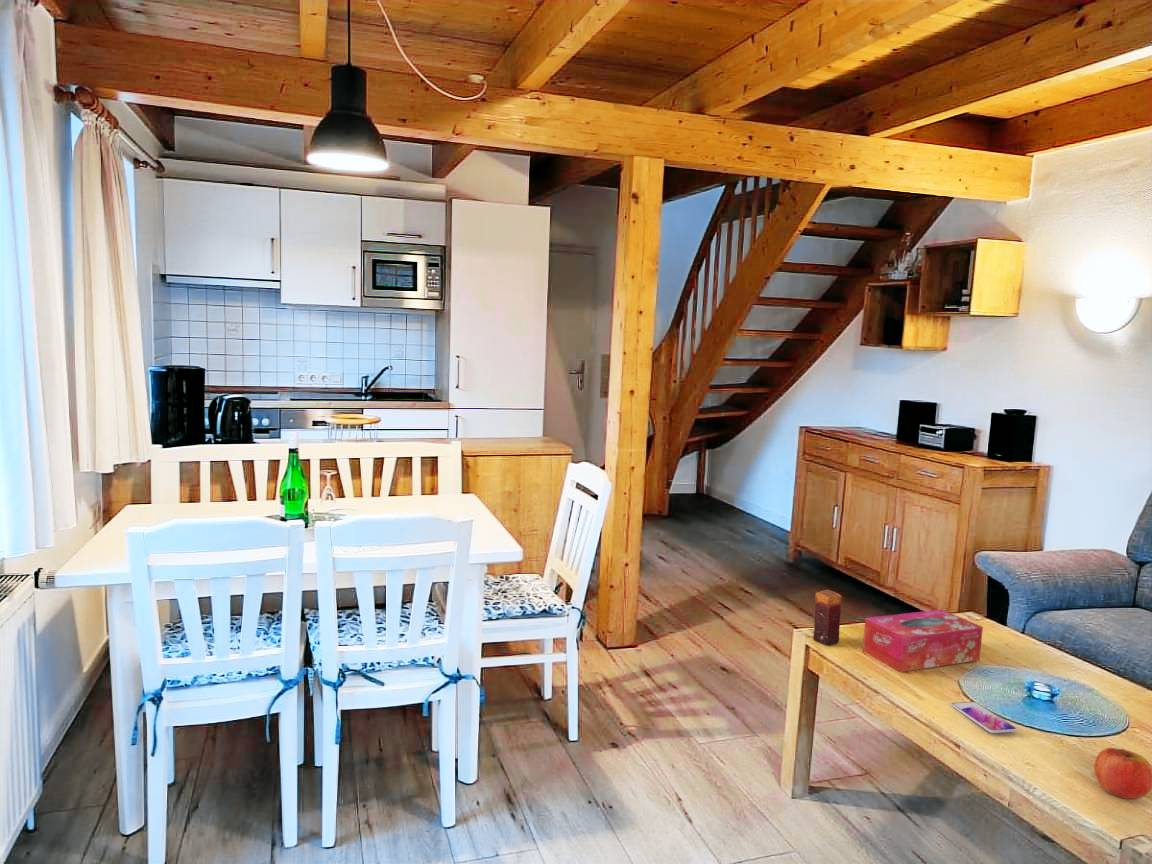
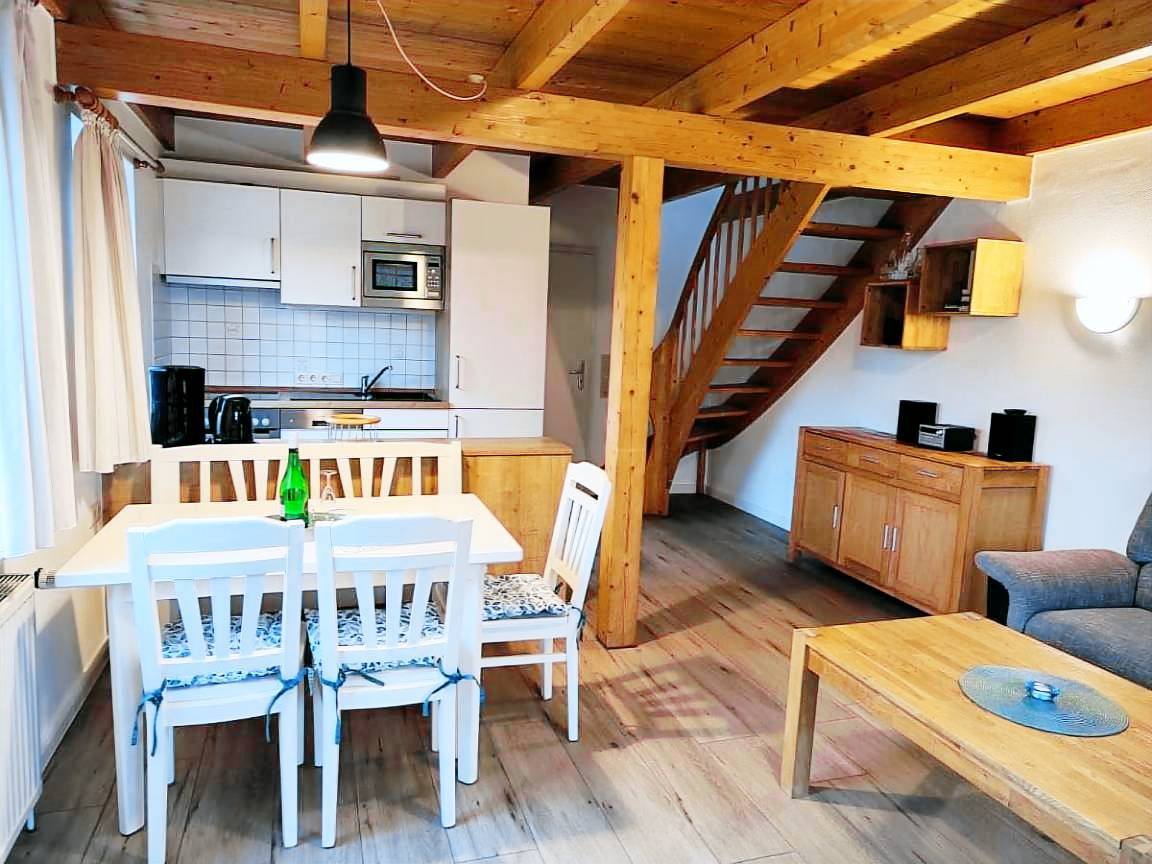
- fruit (1123, 770)
- smartphone (982, 716)
- candle (827, 617)
- tissue box (922, 639)
